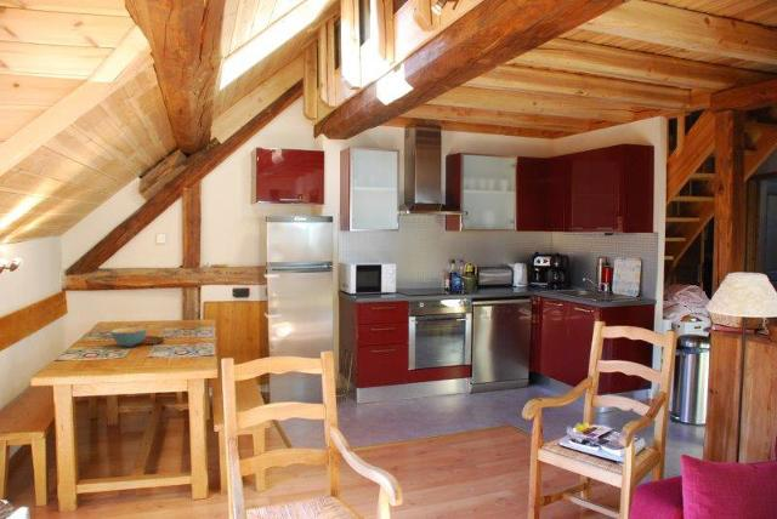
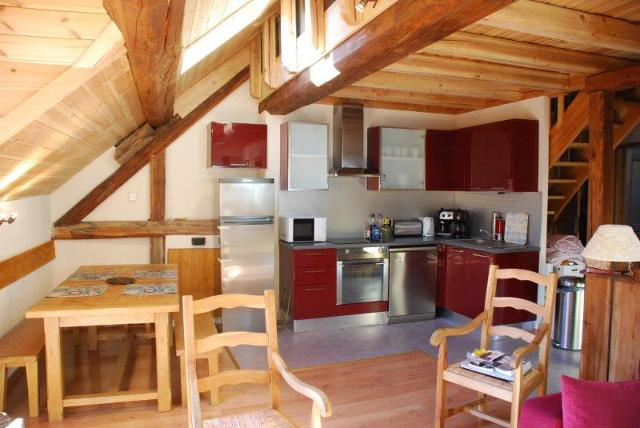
- cereal bowl (129, 337)
